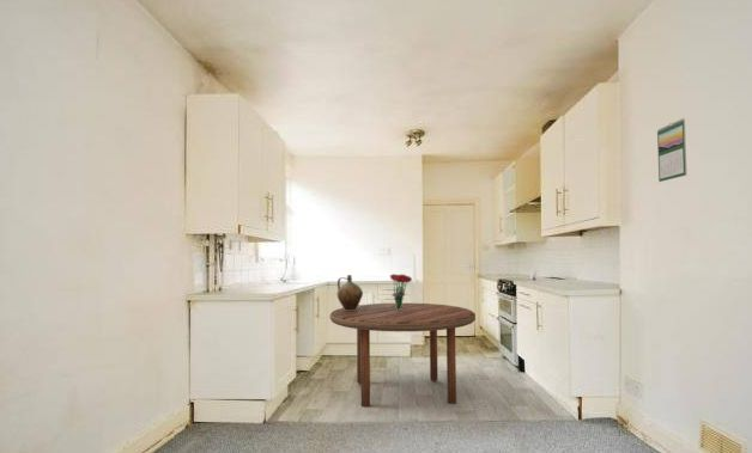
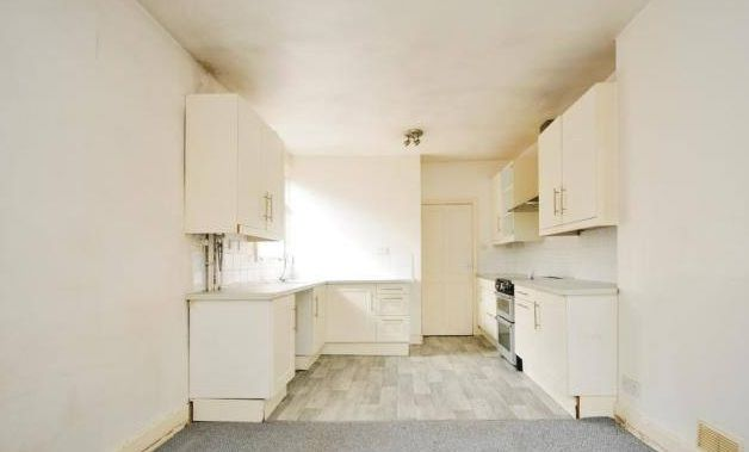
- bouquet (400, 290)
- calendar (671, 151)
- dining table (402, 330)
- ceramic jug (350, 292)
